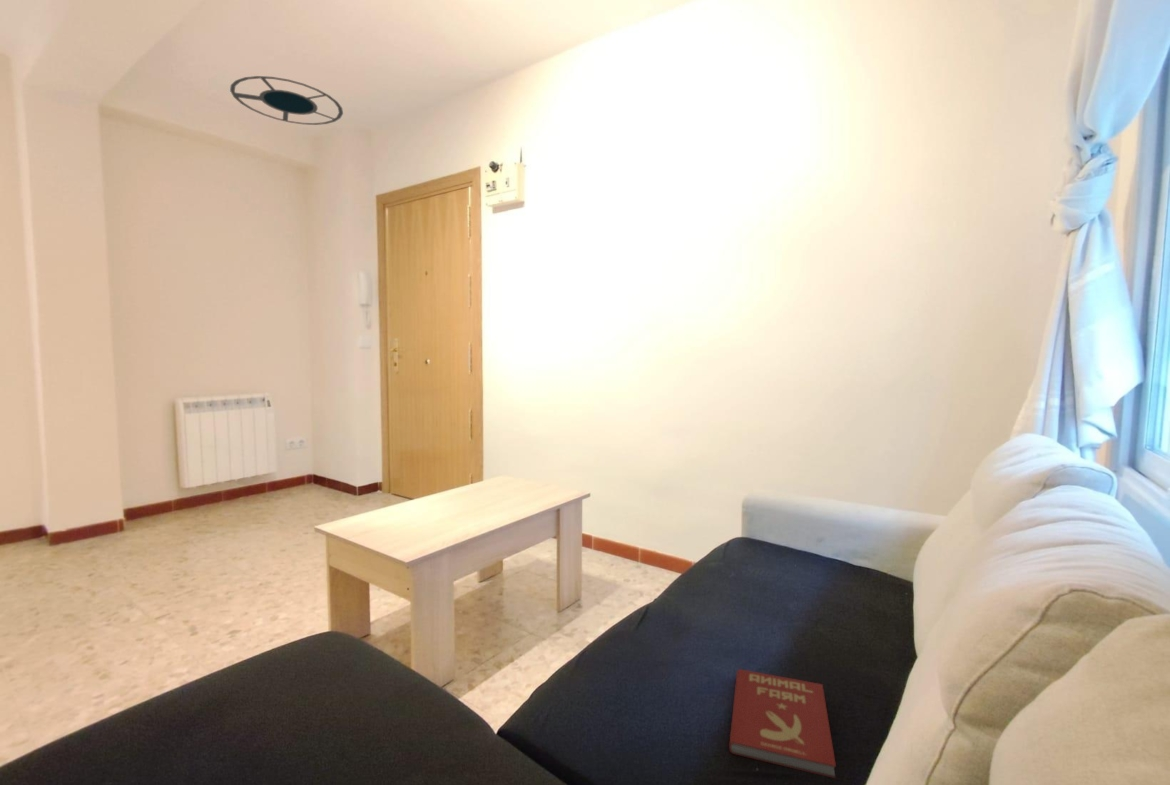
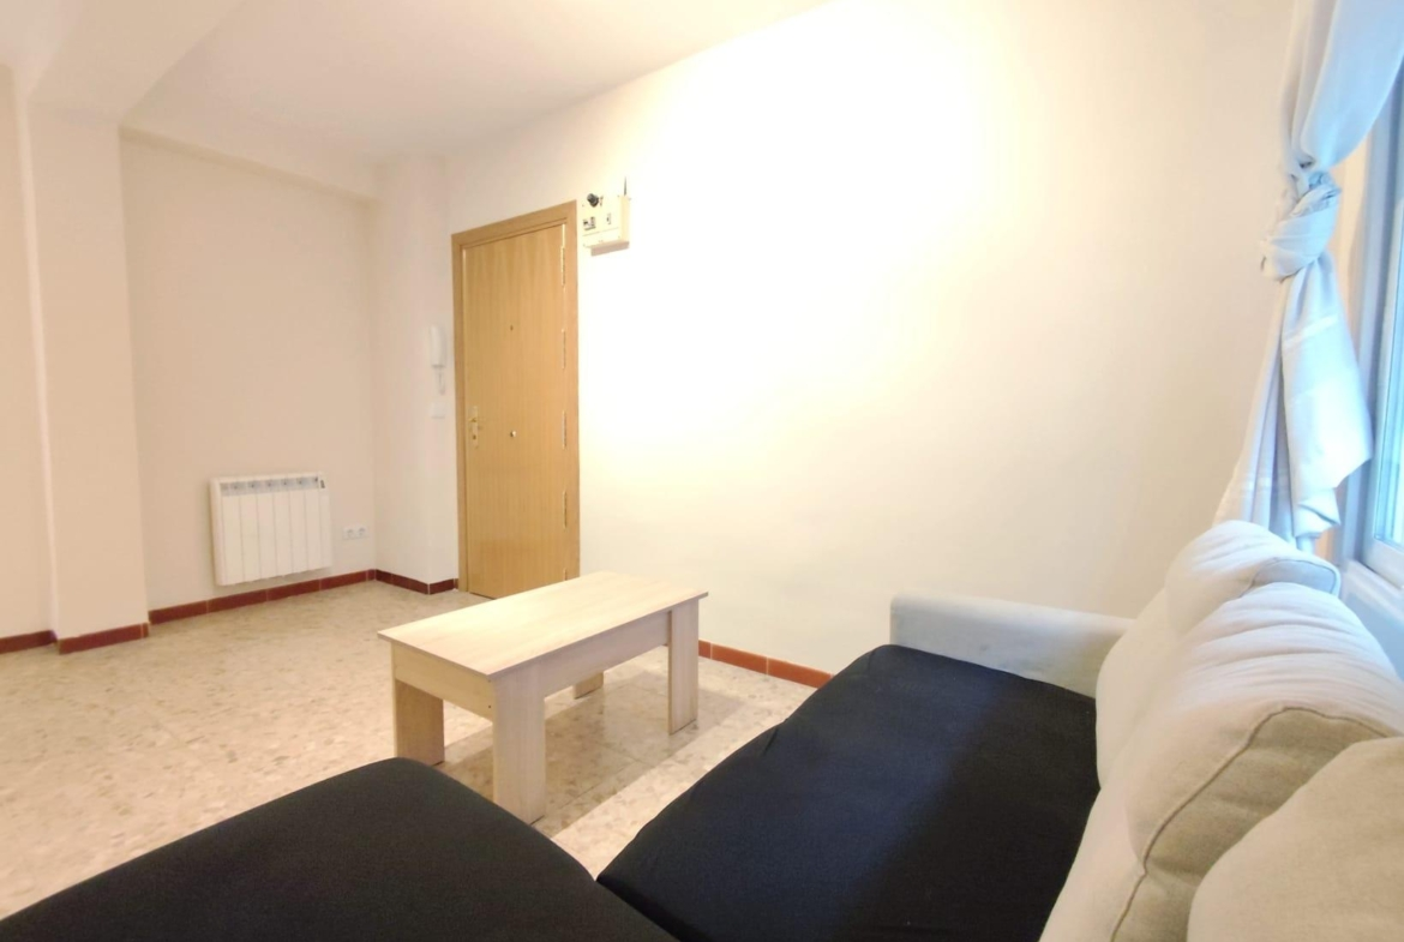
- ceiling lamp (288, 97)
- book (779, 715)
